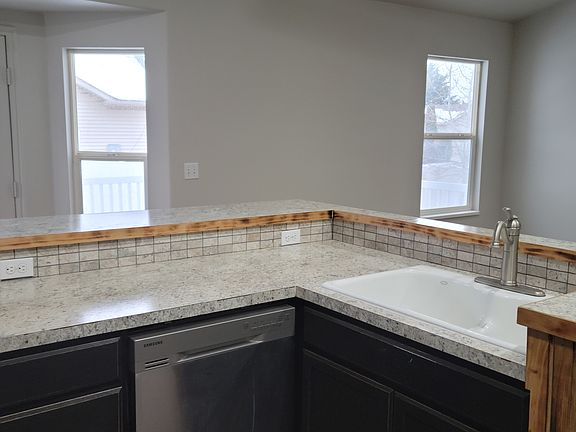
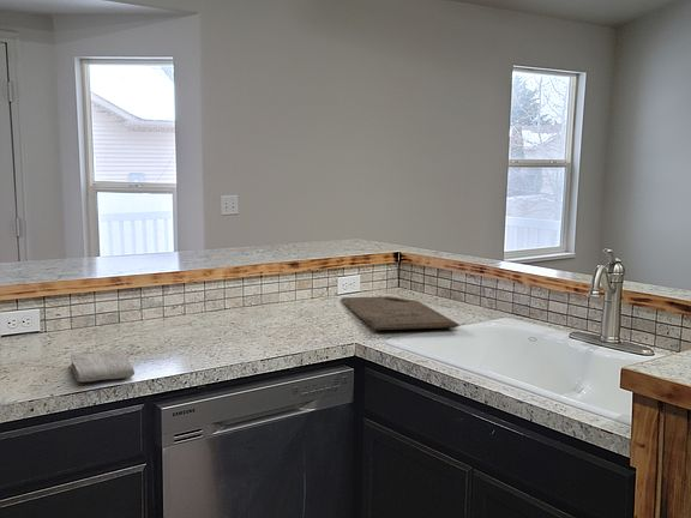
+ cutting board (393, 311)
+ washcloth (101, 363)
